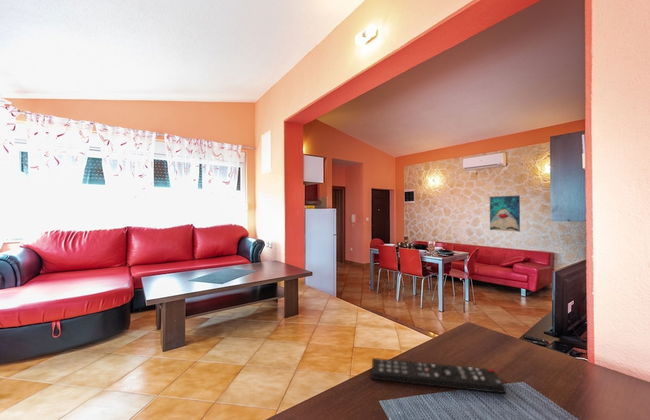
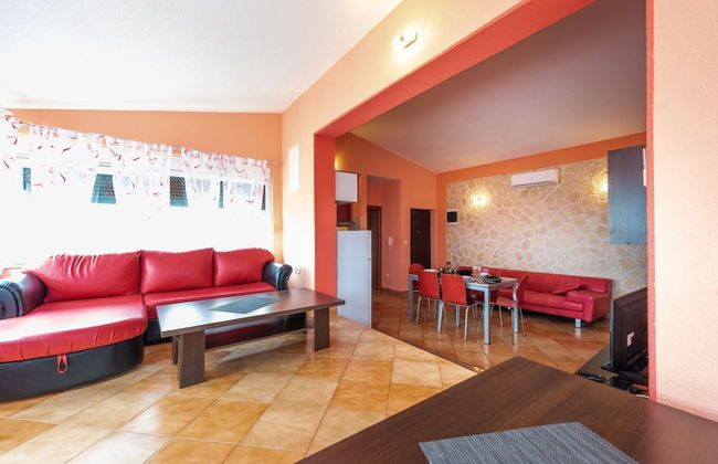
- wall art (504, 213)
- remote control (433, 373)
